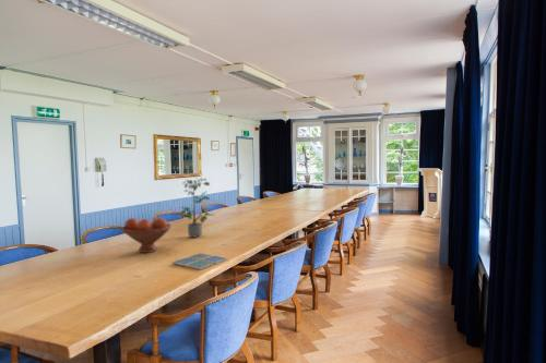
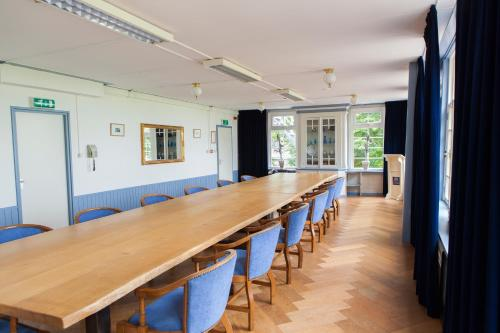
- drink coaster (200, 261)
- fruit bowl (146, 233)
- potted plant (194, 208)
